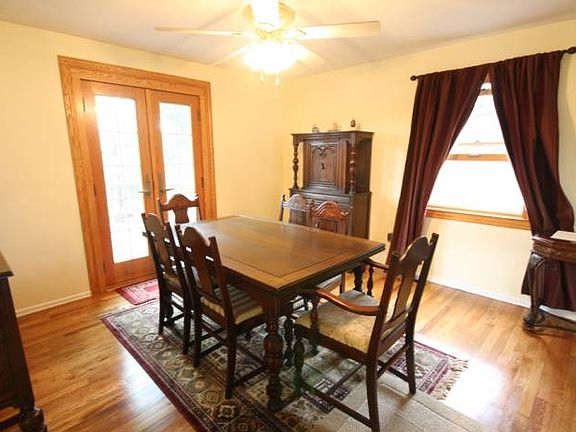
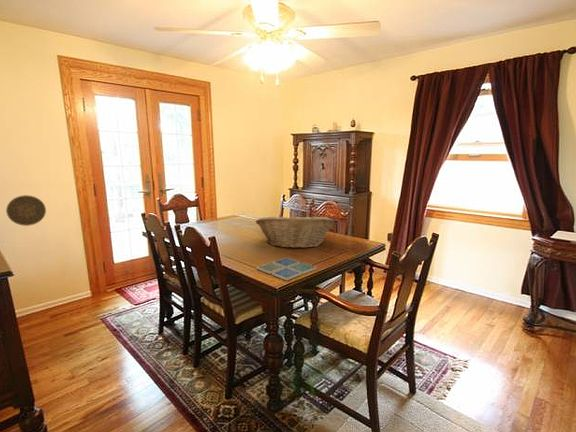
+ decorative plate (26, 210)
+ drink coaster (286, 268)
+ fruit basket (294, 227)
